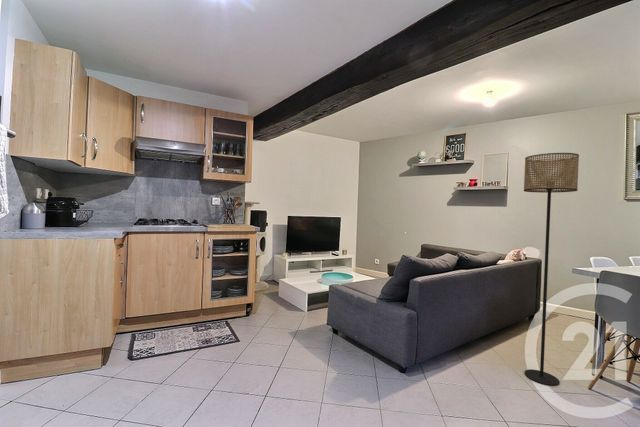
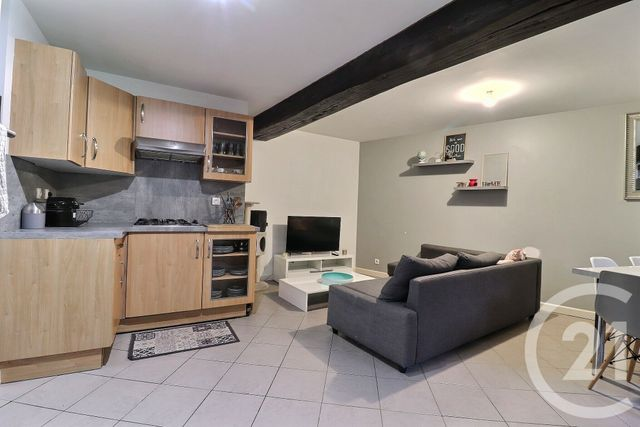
- floor lamp (546, 267)
